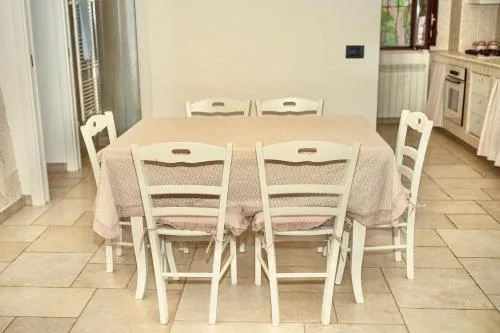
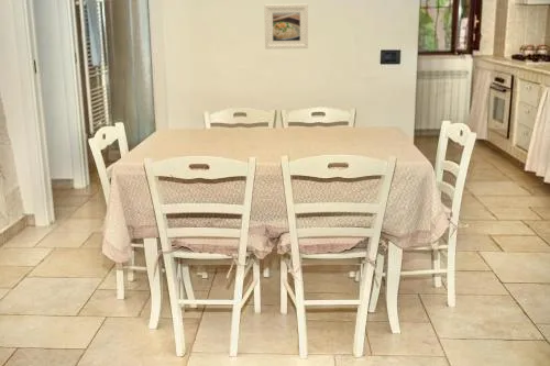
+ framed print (286, 26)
